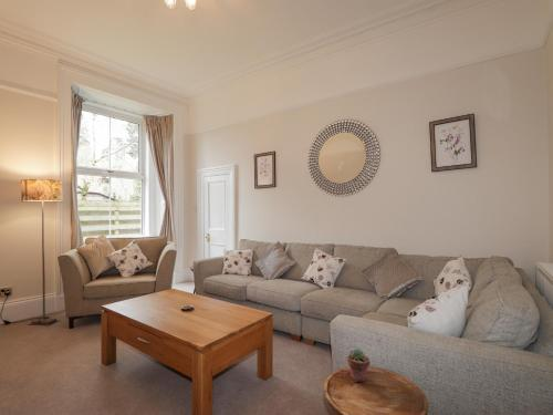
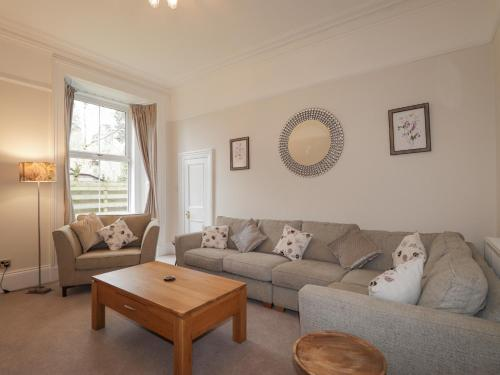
- potted succulent (358, 363)
